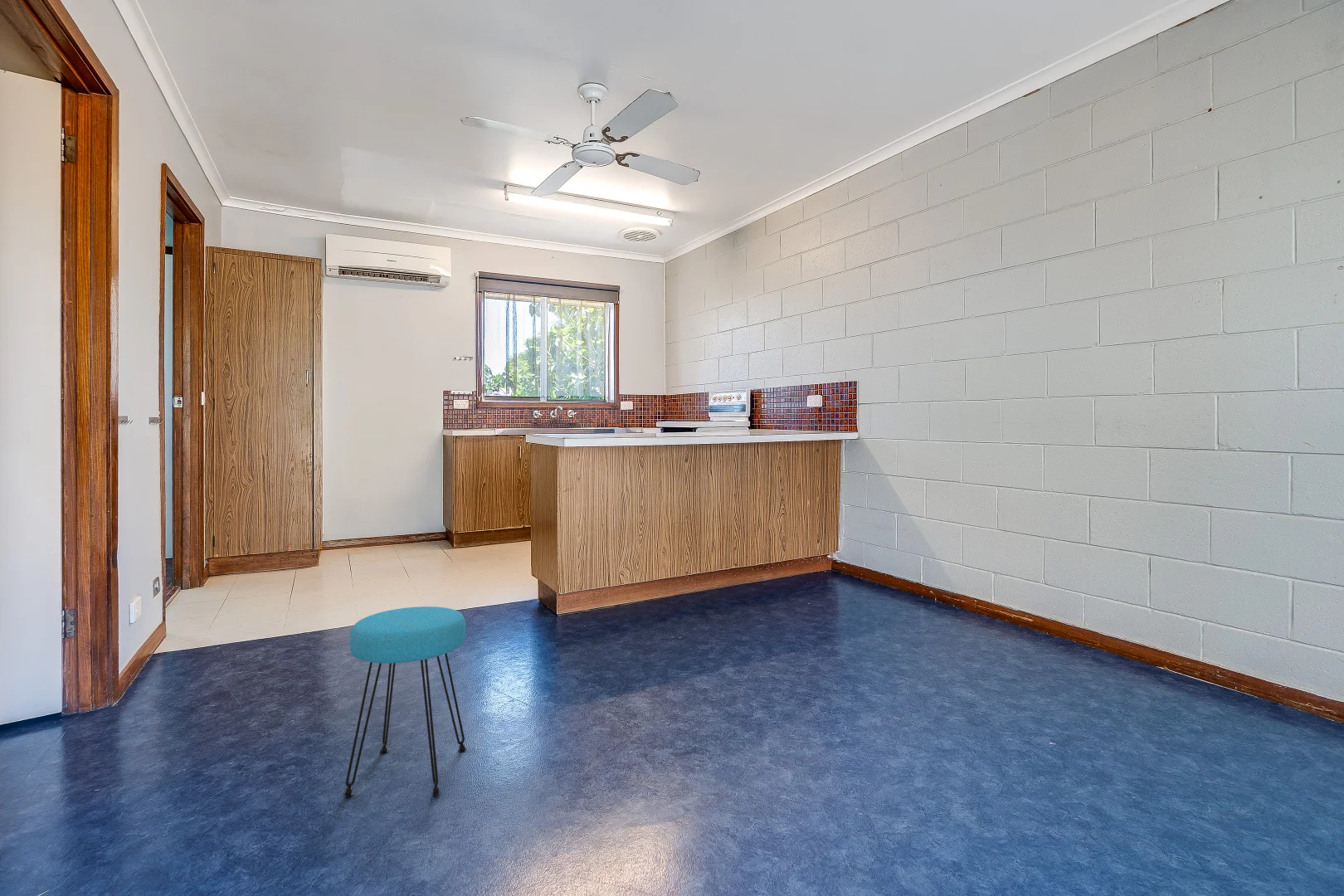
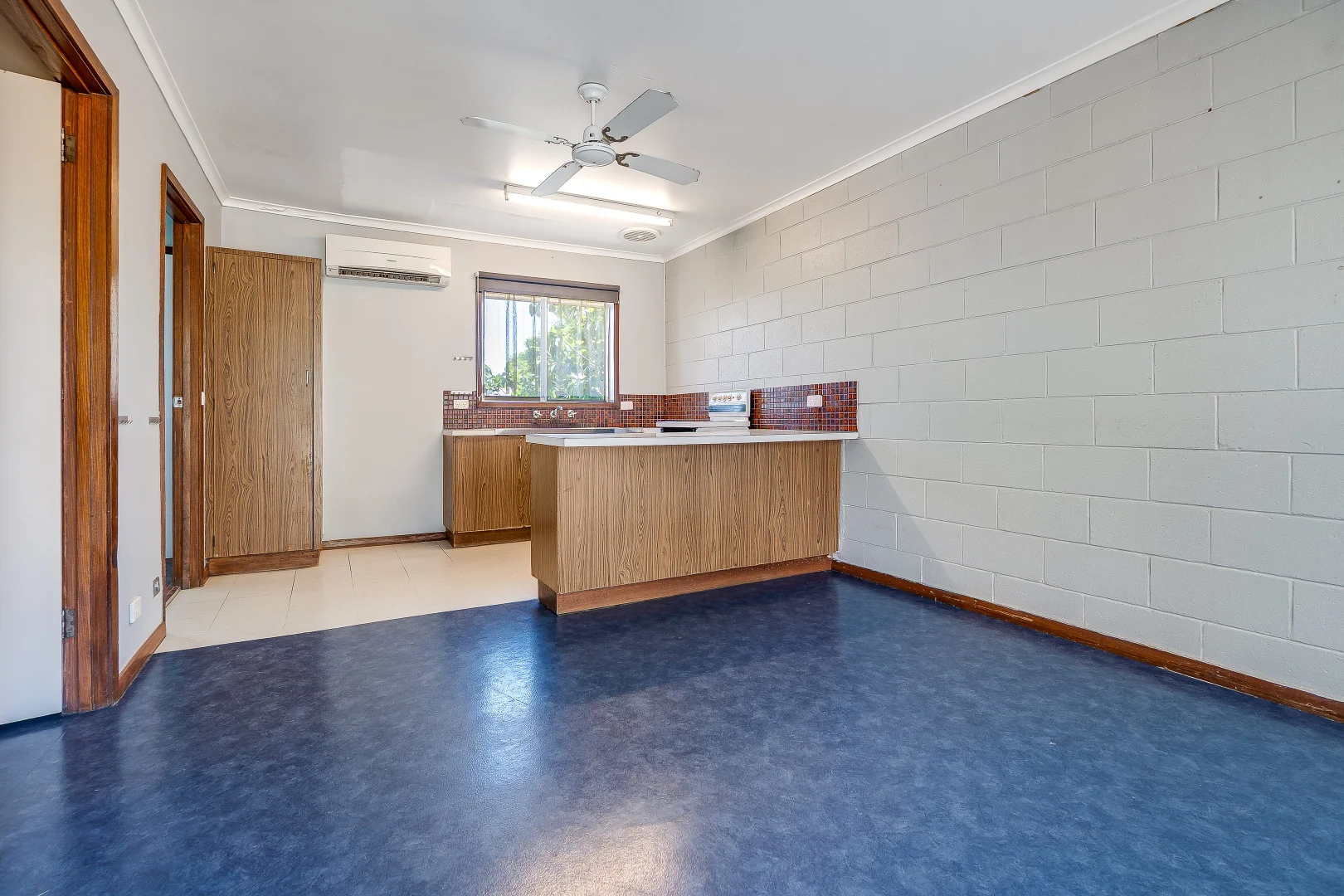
- stool (423, 689)
